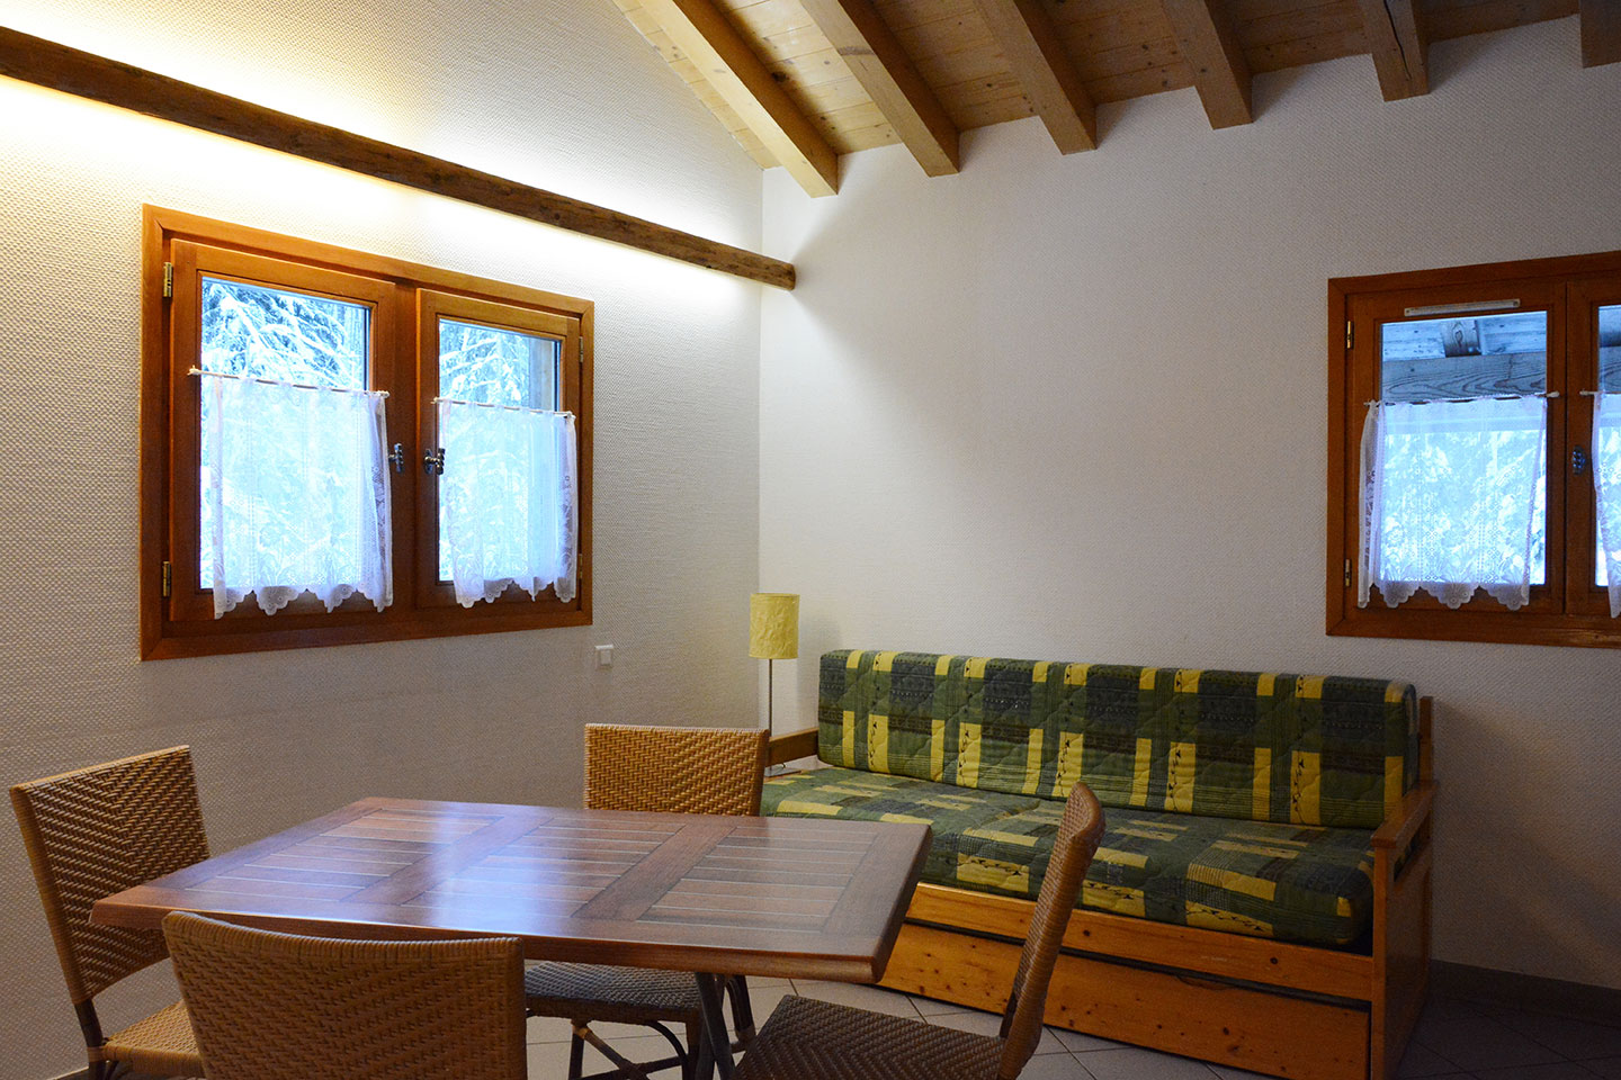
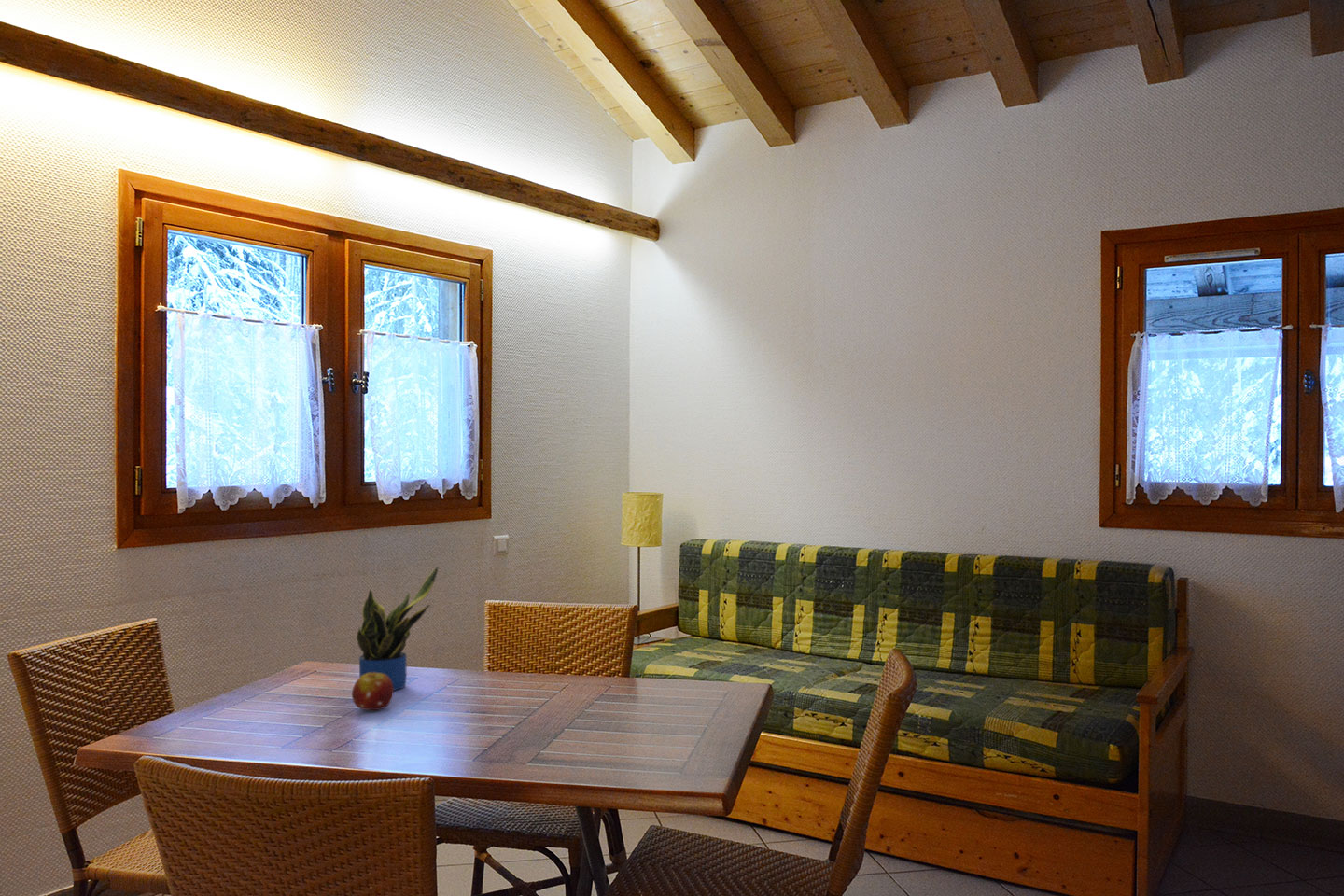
+ potted plant (396, 625)
+ fruit (372, 692)
